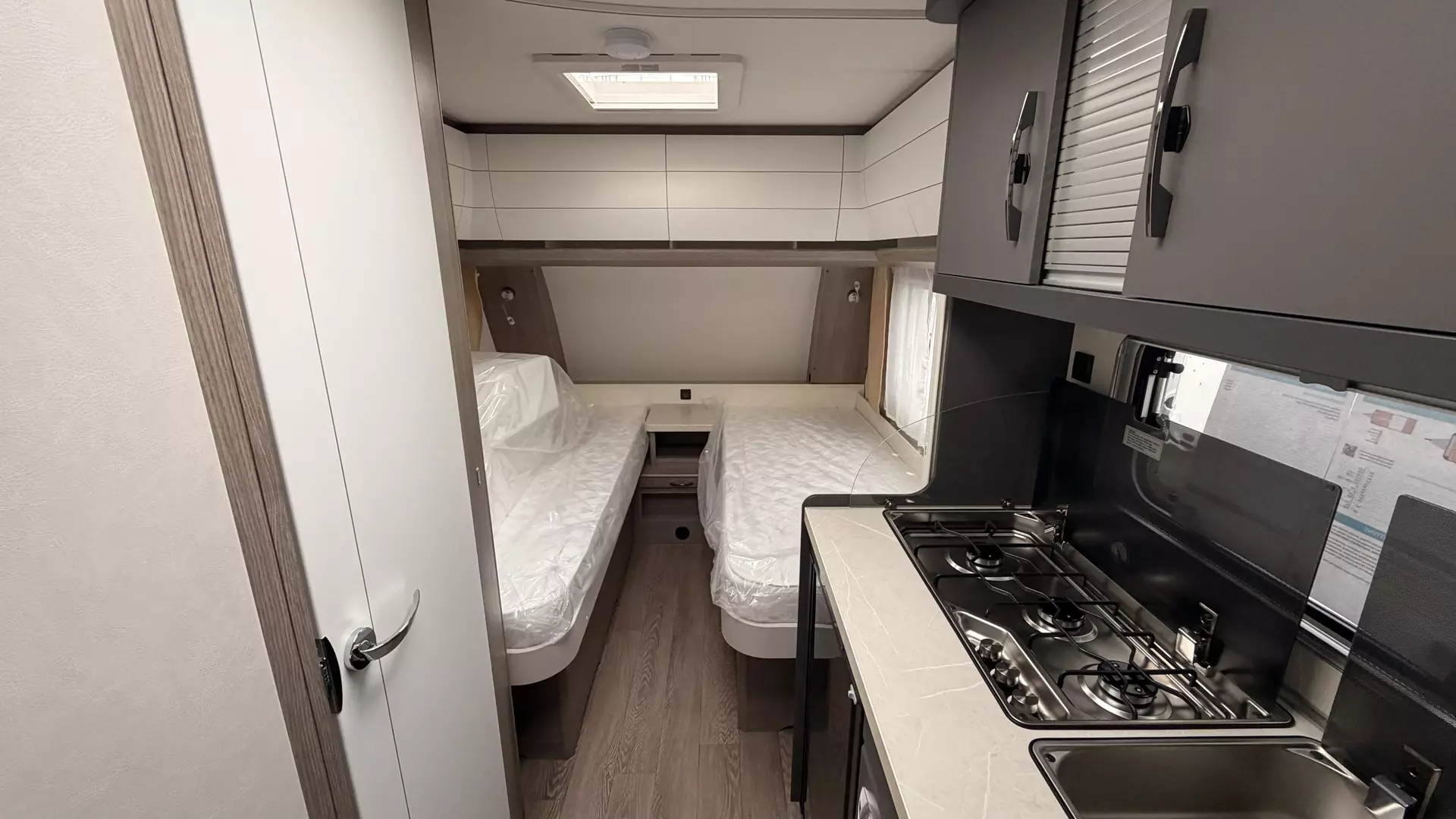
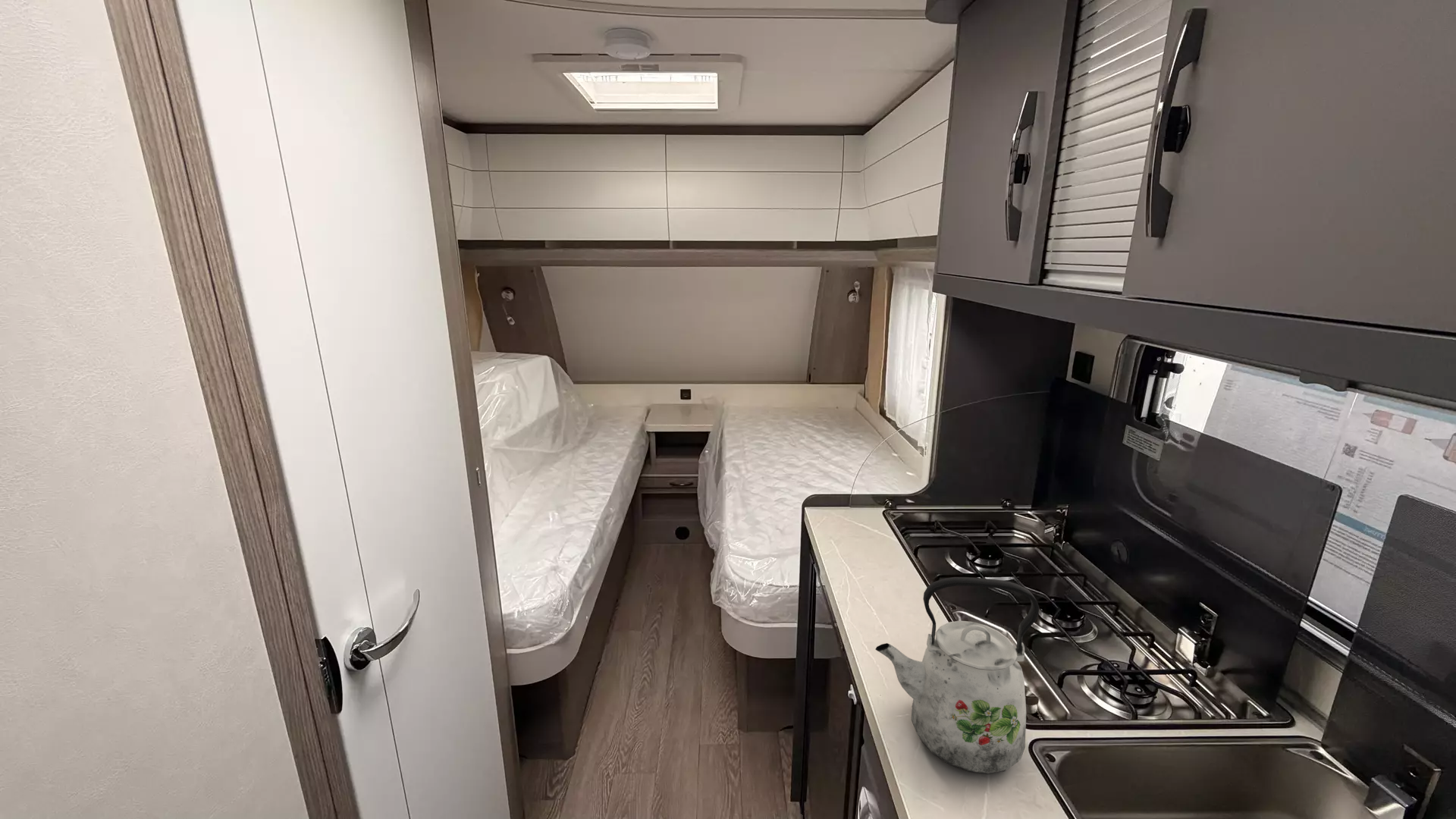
+ kettle (951, 661)
